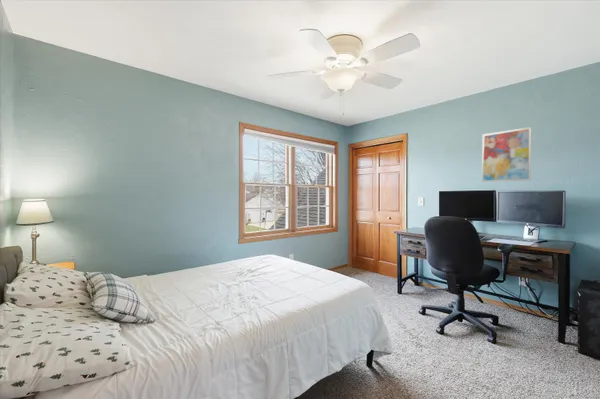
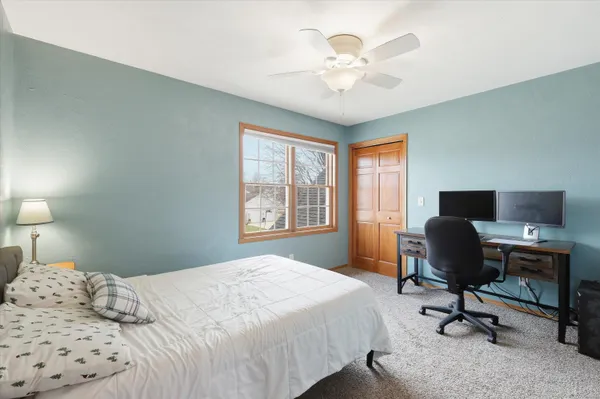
- wall art (505, 156)
